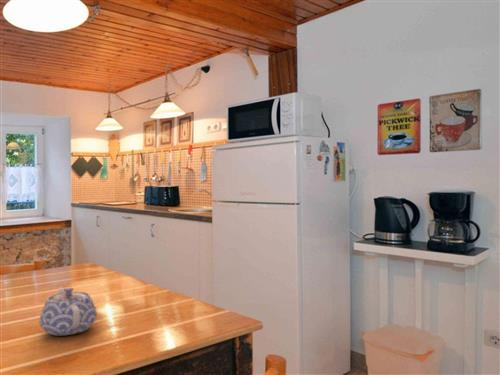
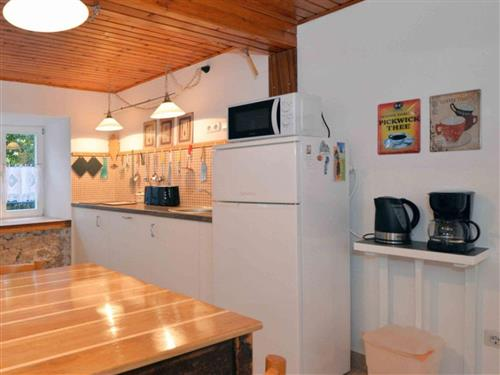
- teapot (68, 308)
